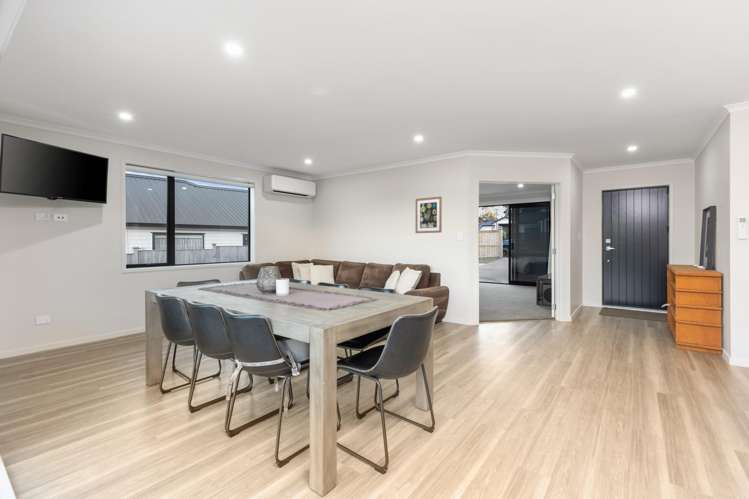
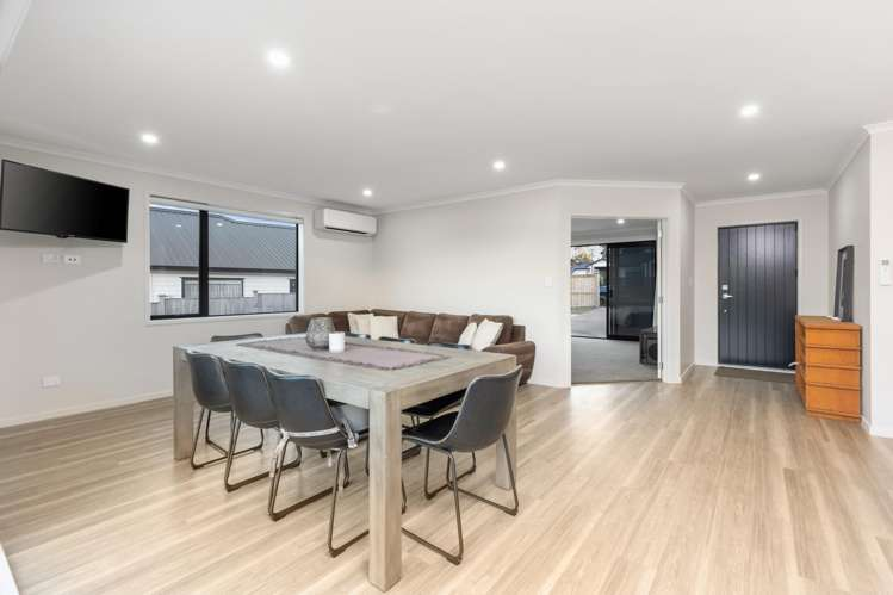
- wall art (428, 215)
